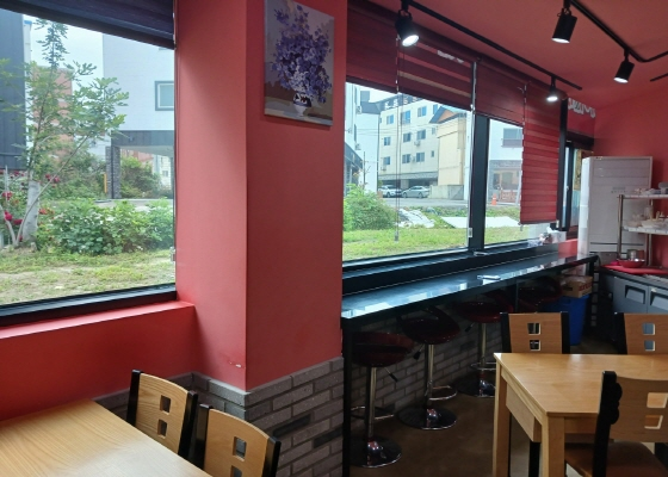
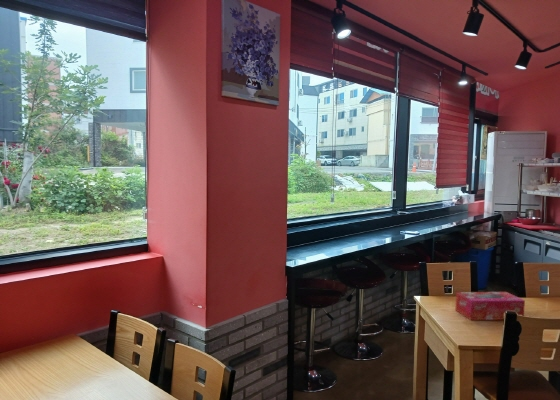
+ tissue box (489, 305)
